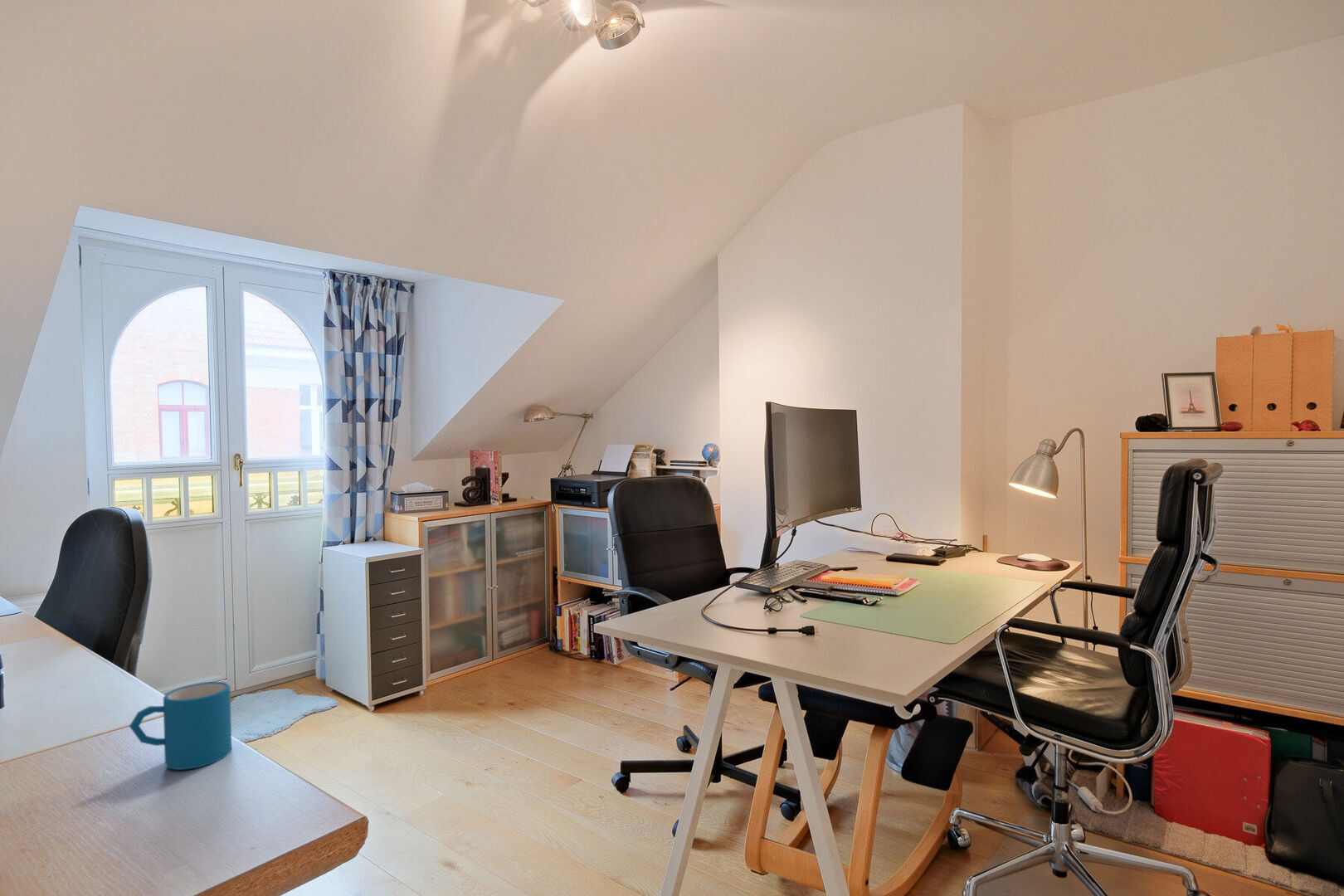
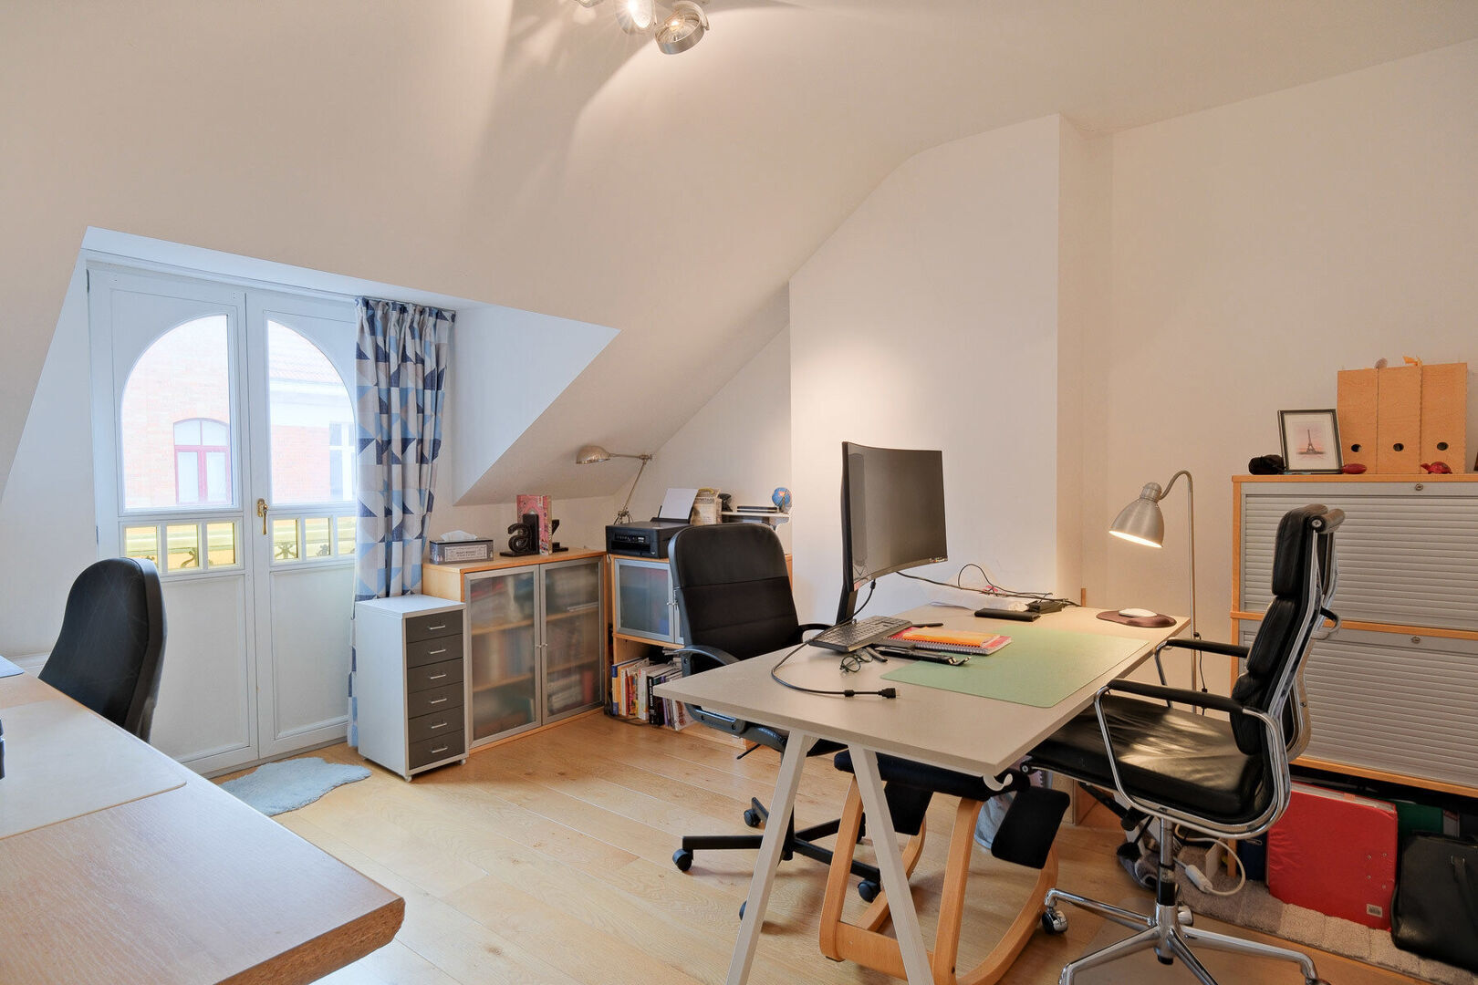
- mug (182, 728)
